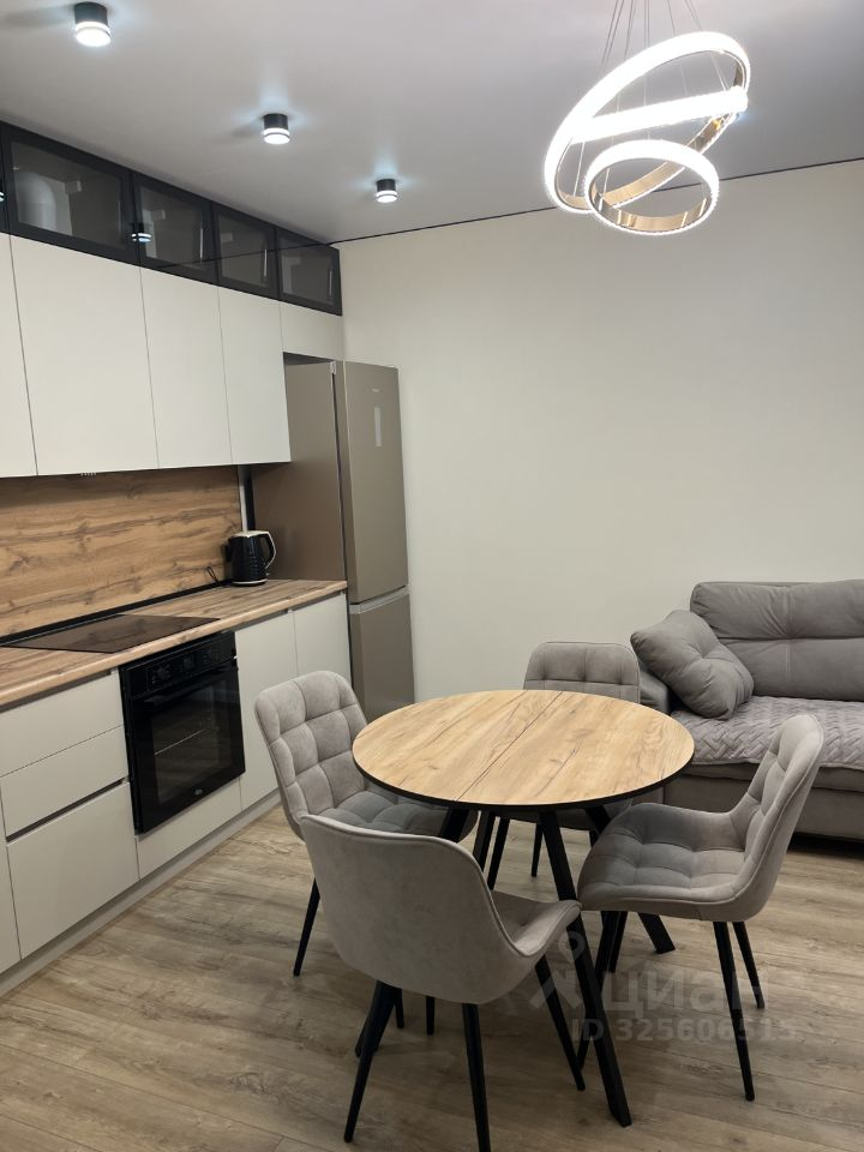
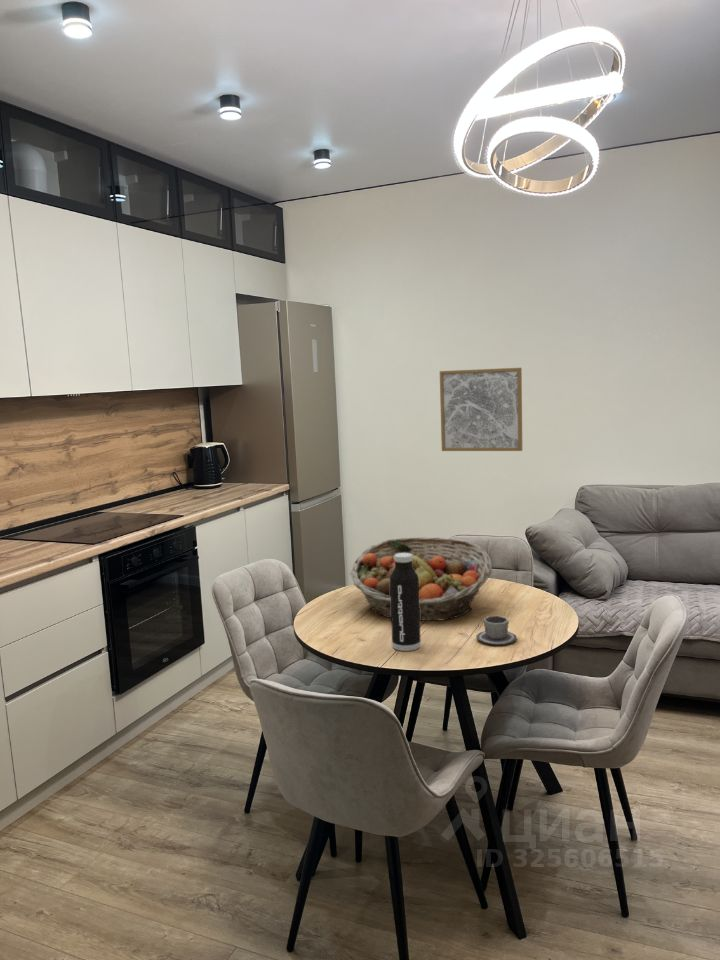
+ water bottle (404, 600)
+ fruit basket (420, 577)
+ cup (496, 629)
+ wall art (480, 410)
